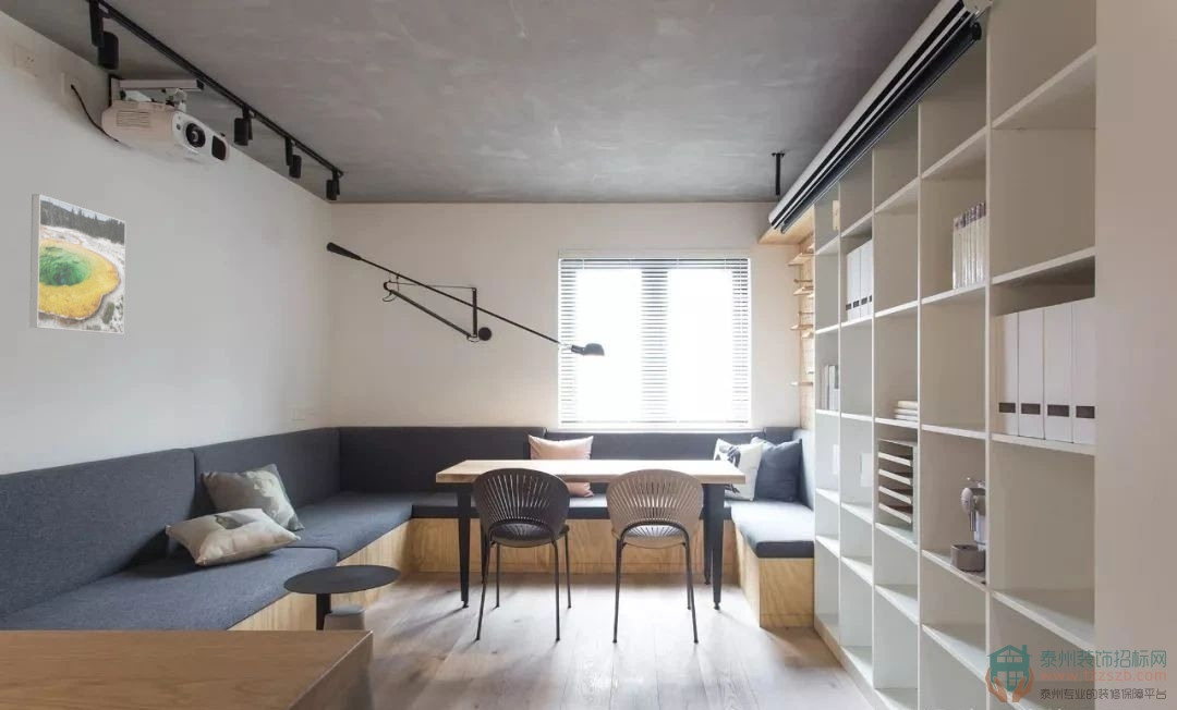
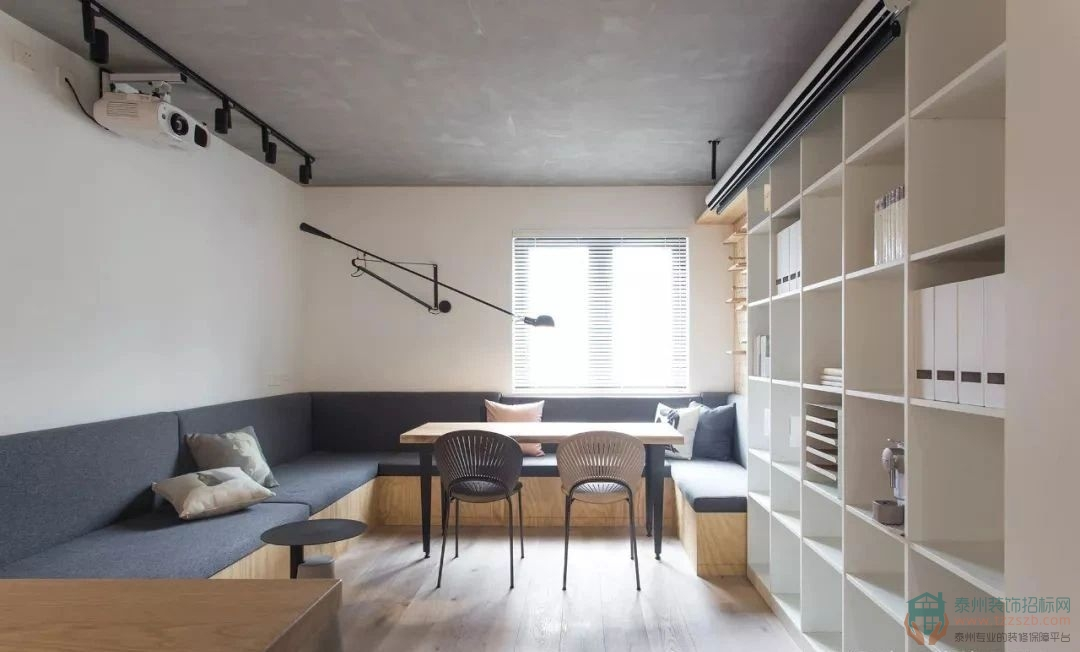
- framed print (81, 269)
